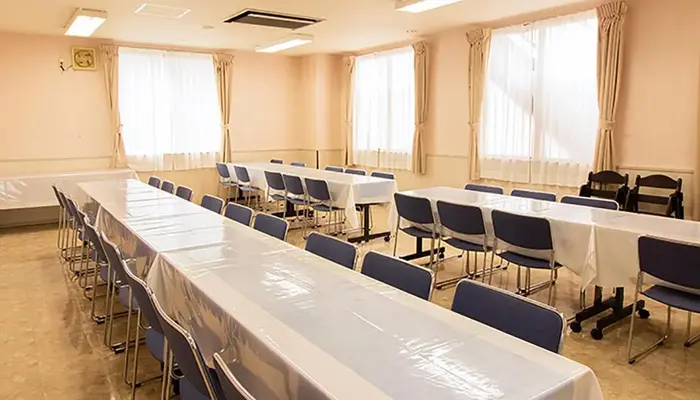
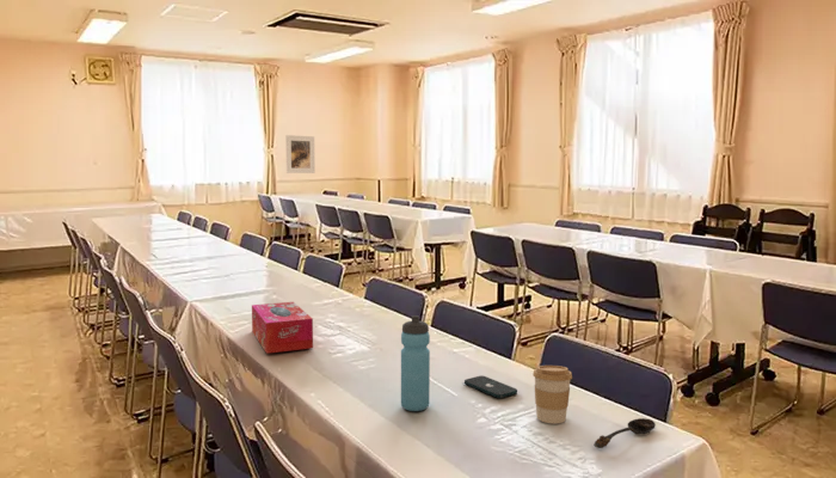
+ tissue box (281, 325)
+ water bottle (414, 361)
+ spoon (623, 430)
+ smartphone (490, 386)
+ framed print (300, 154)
+ coffee cup (552, 392)
